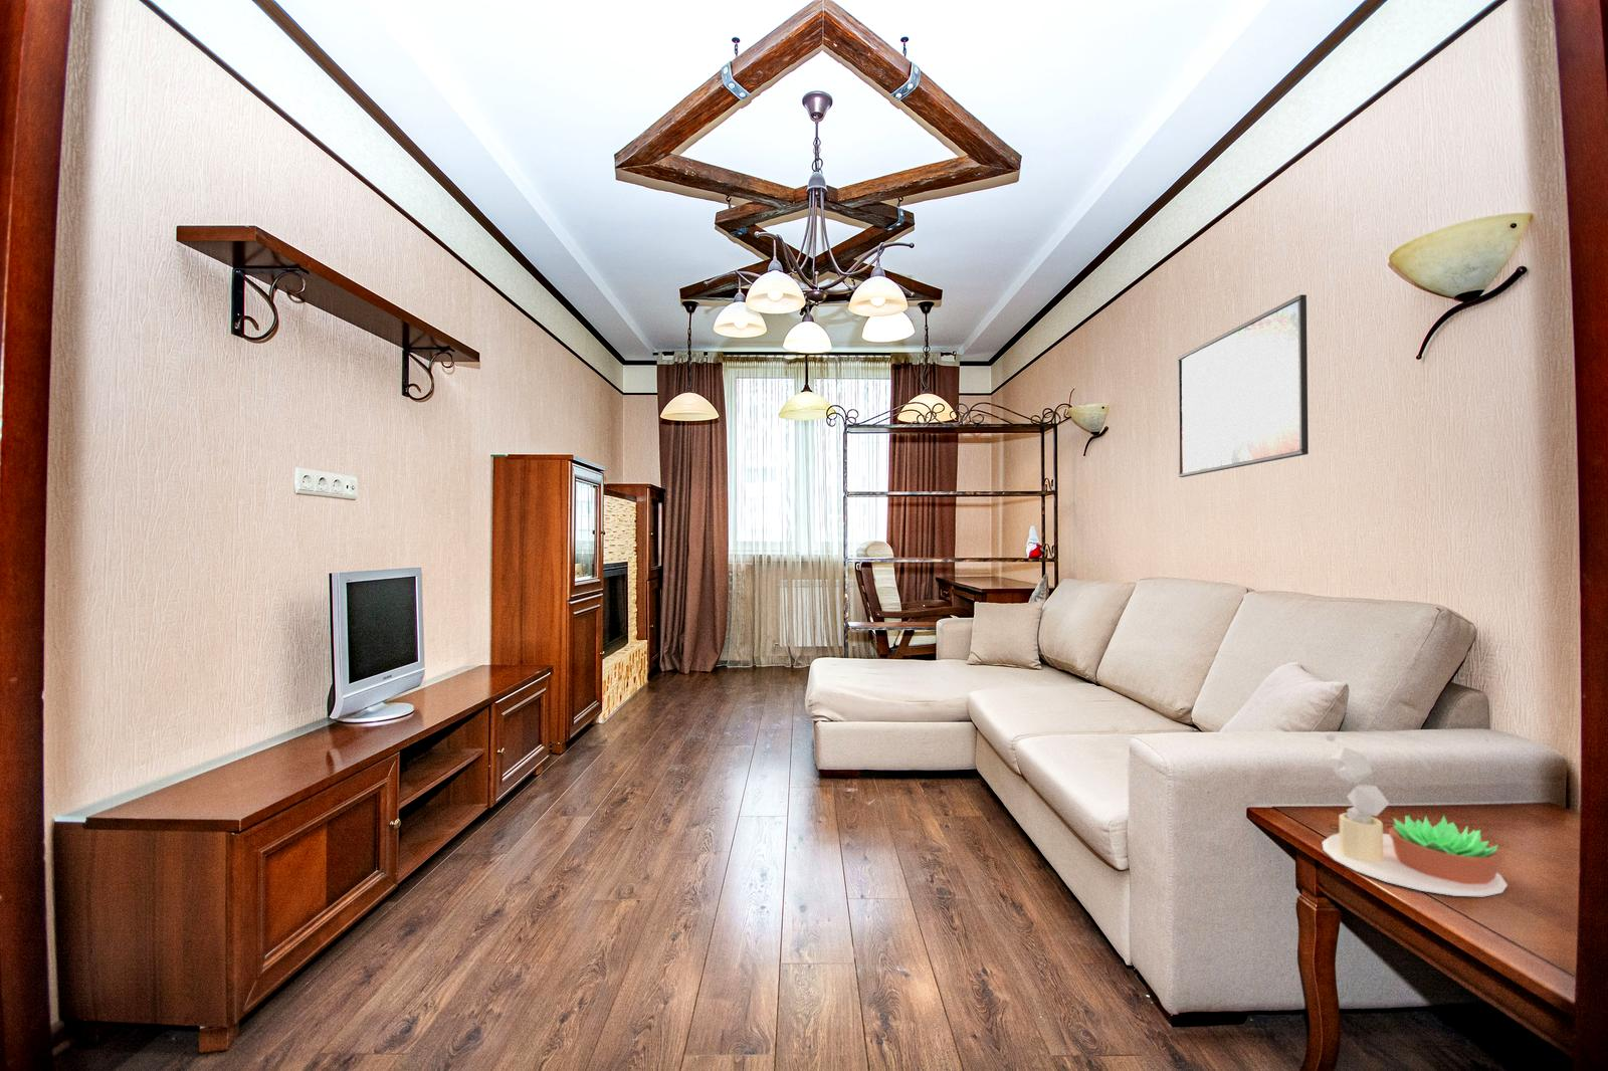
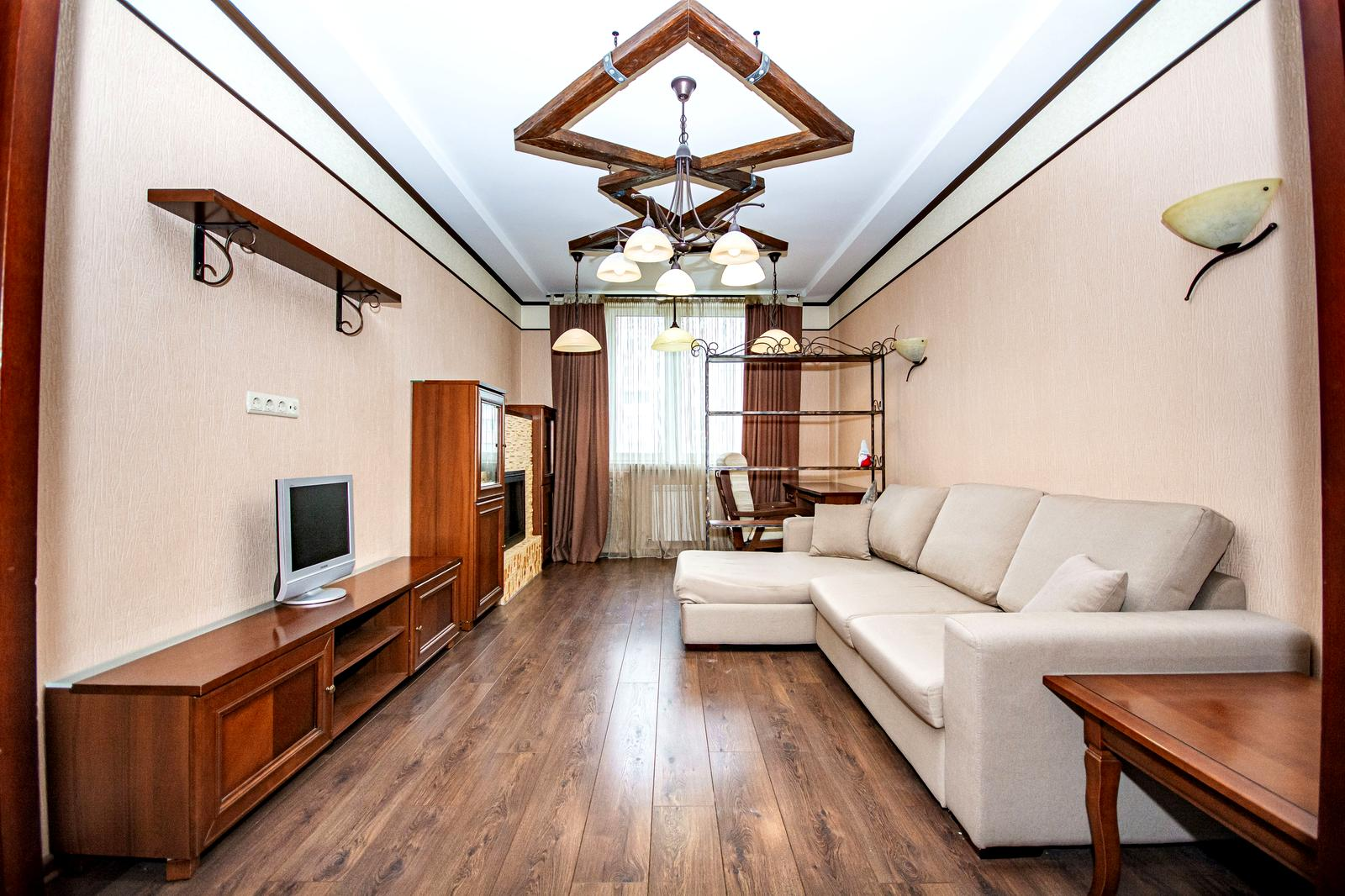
- succulent plant (1408, 815)
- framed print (1233, 399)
